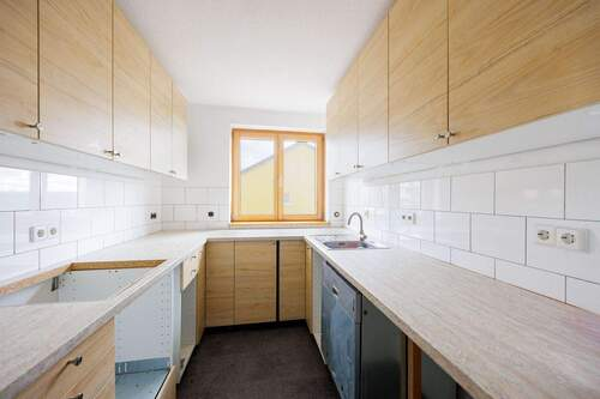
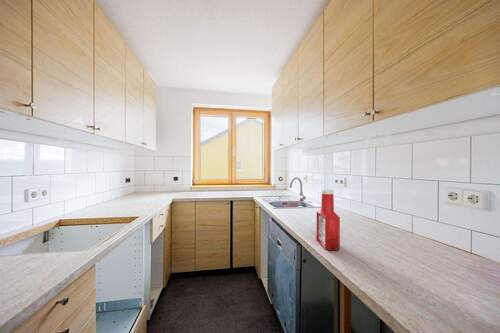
+ soap bottle (327, 217)
